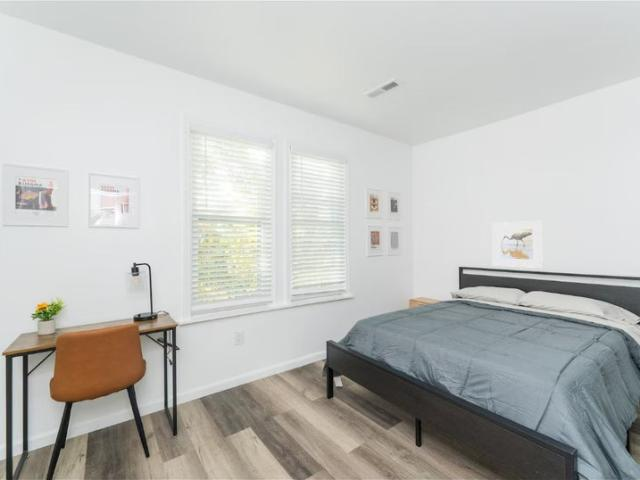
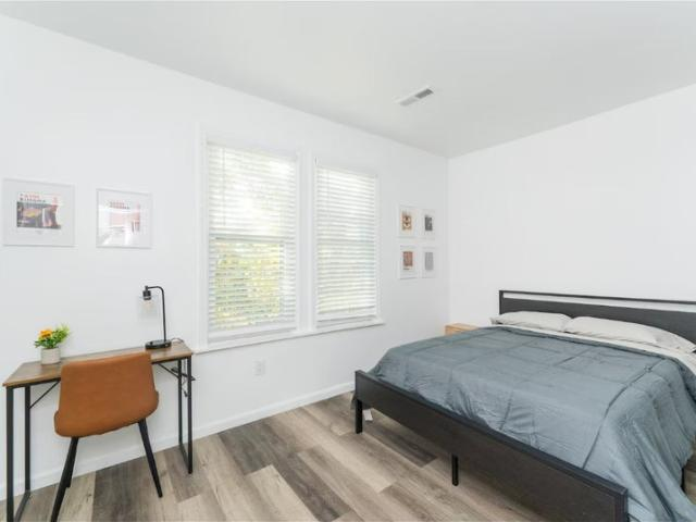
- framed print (515, 244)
